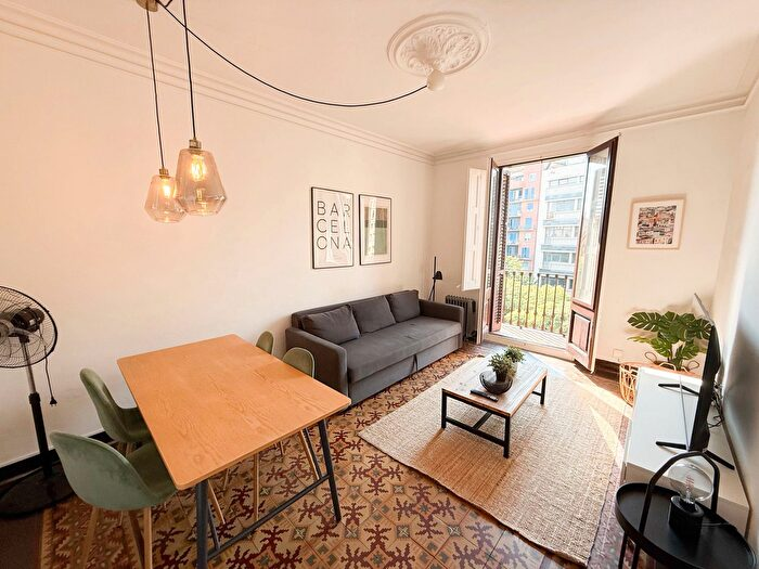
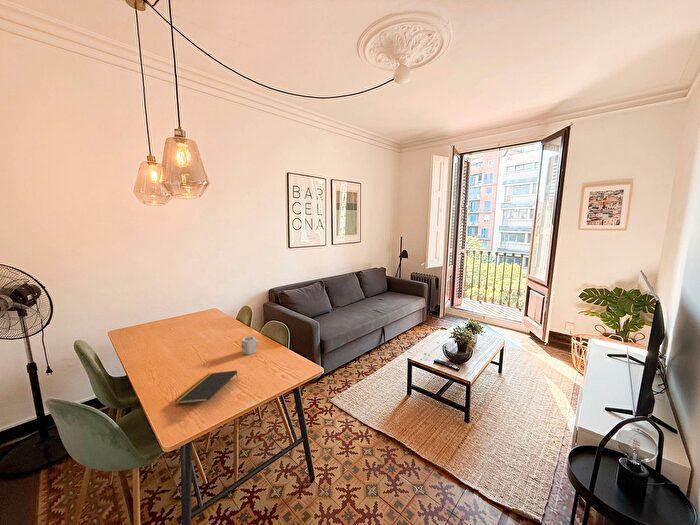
+ cup (250, 344)
+ notepad (208, 386)
